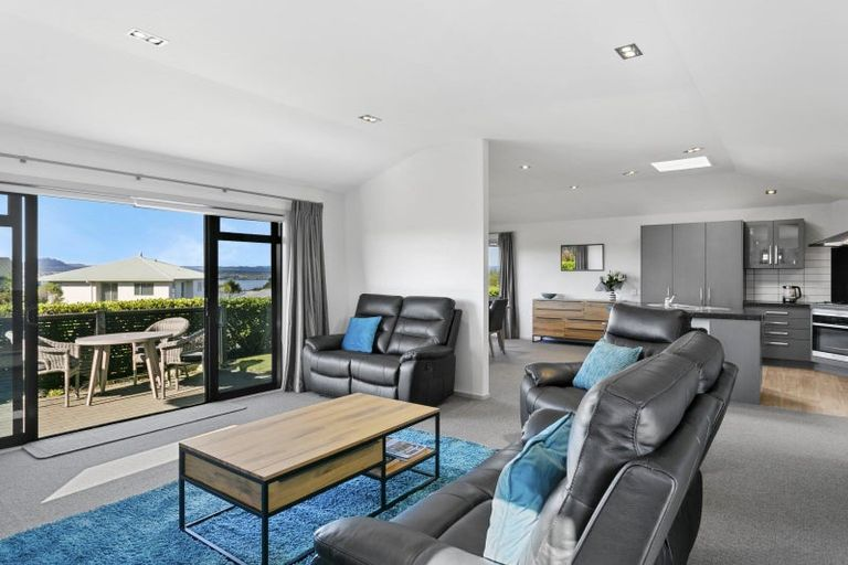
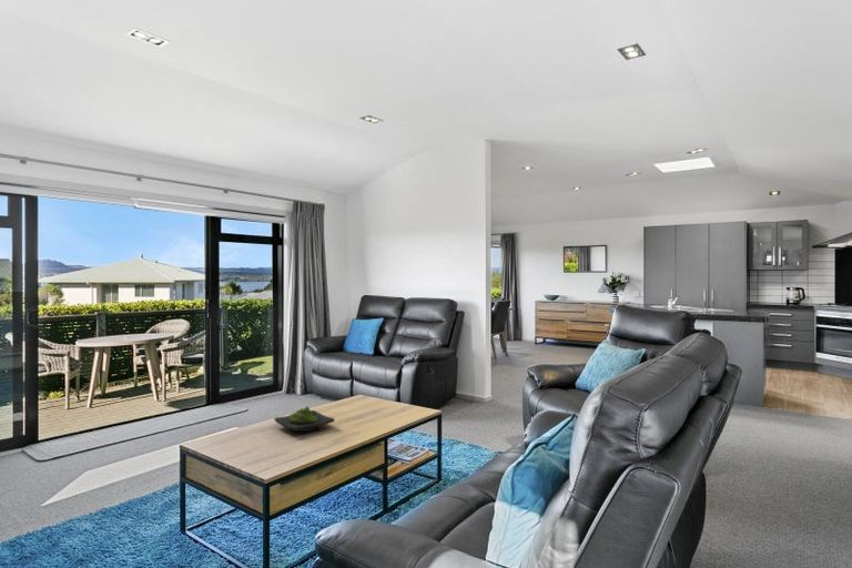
+ wasabi (304, 416)
